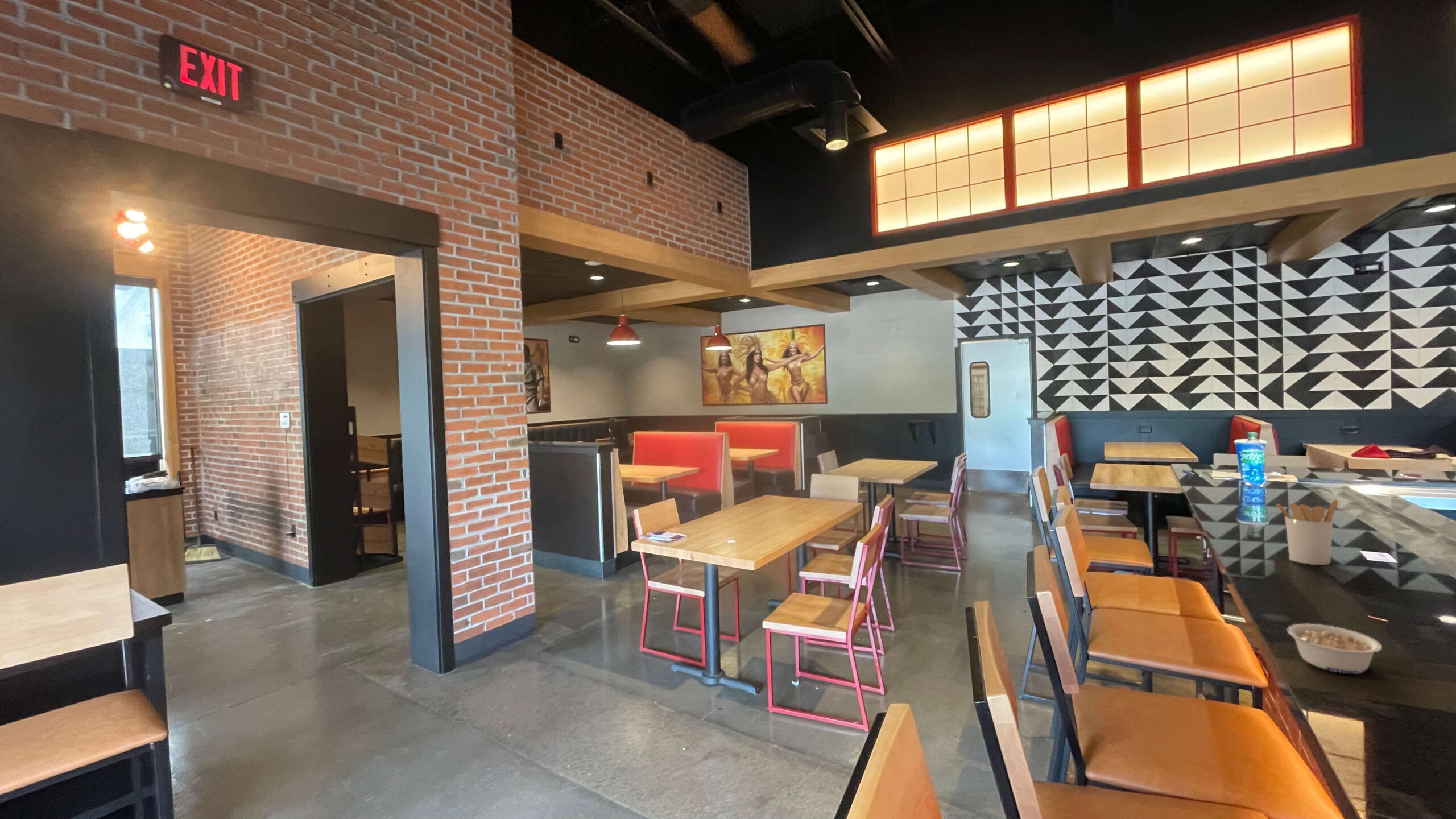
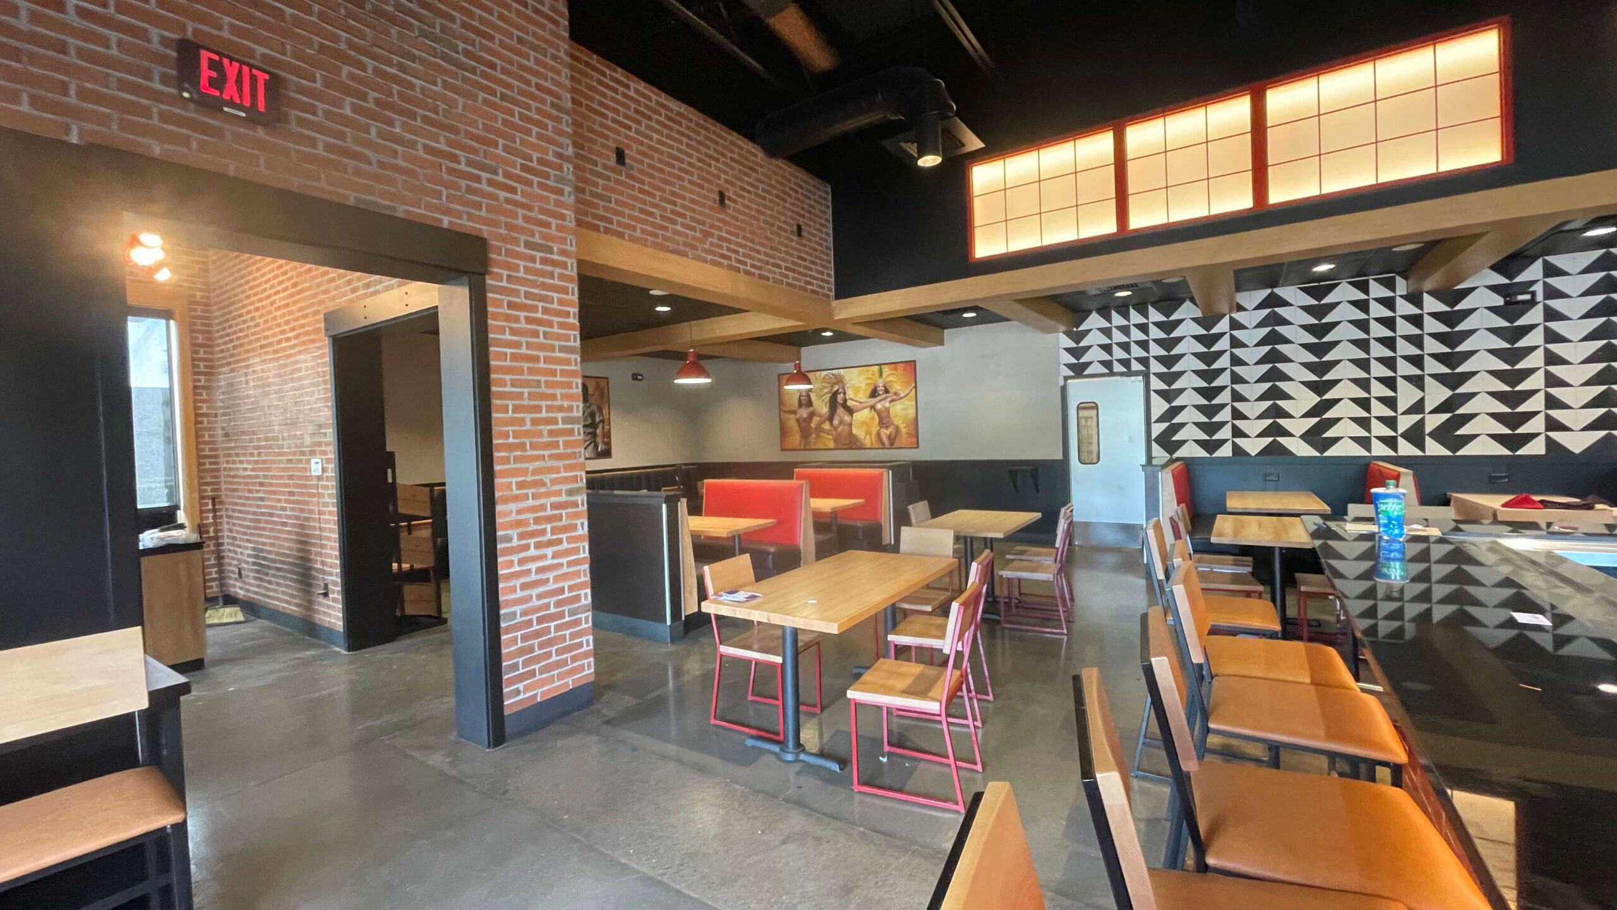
- utensil holder (1309, 531)
- legume (1333, 648)
